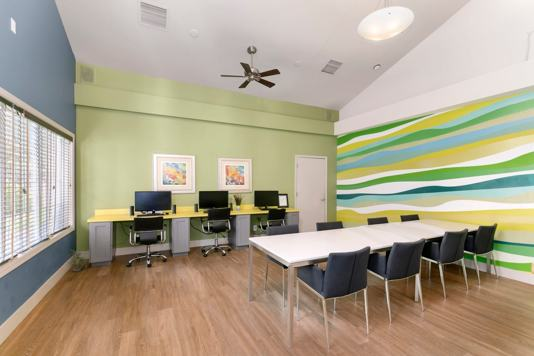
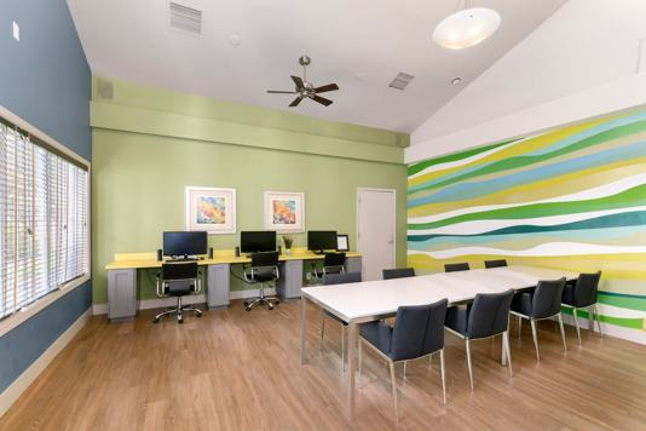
- potted plant (77, 259)
